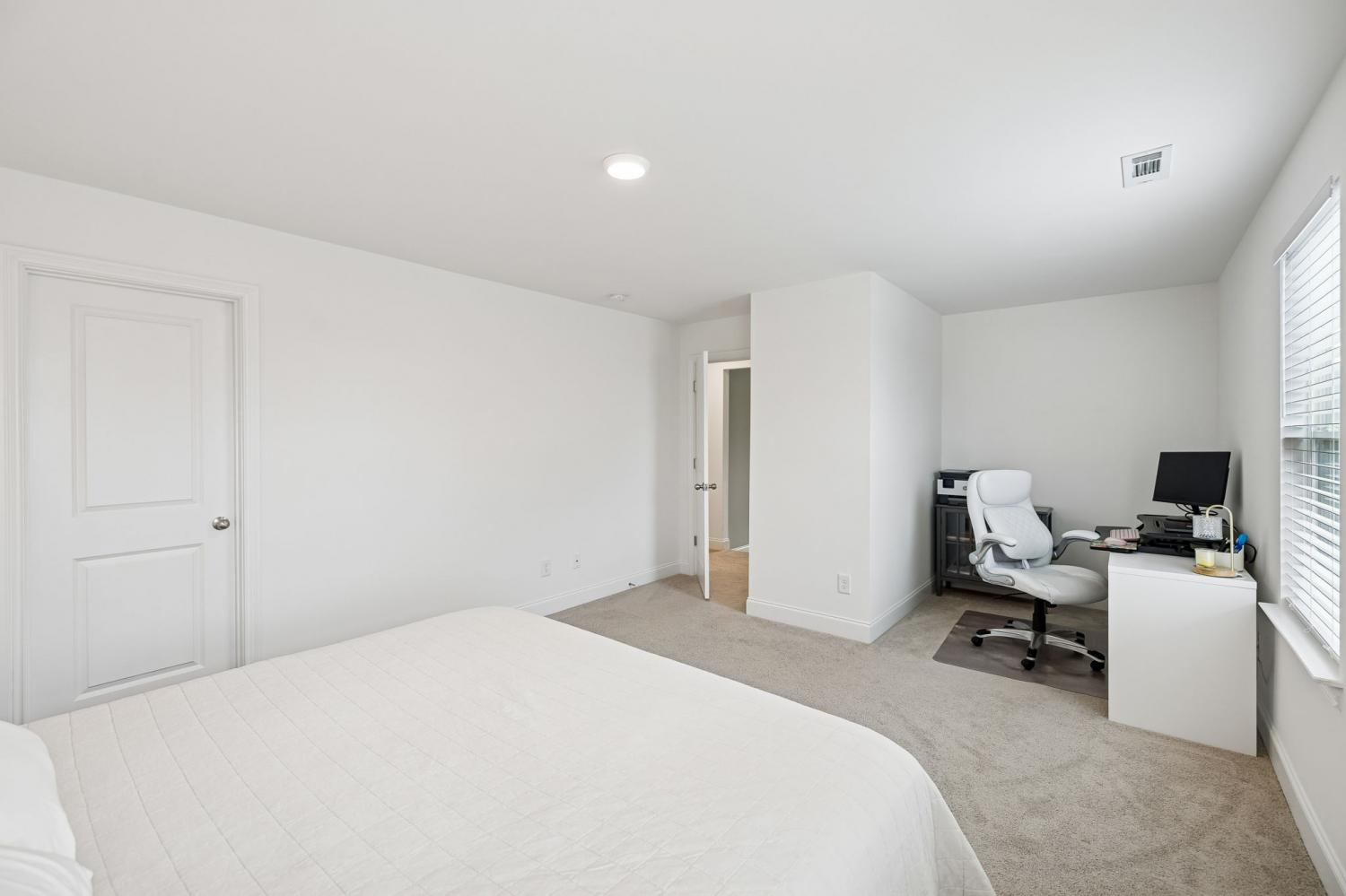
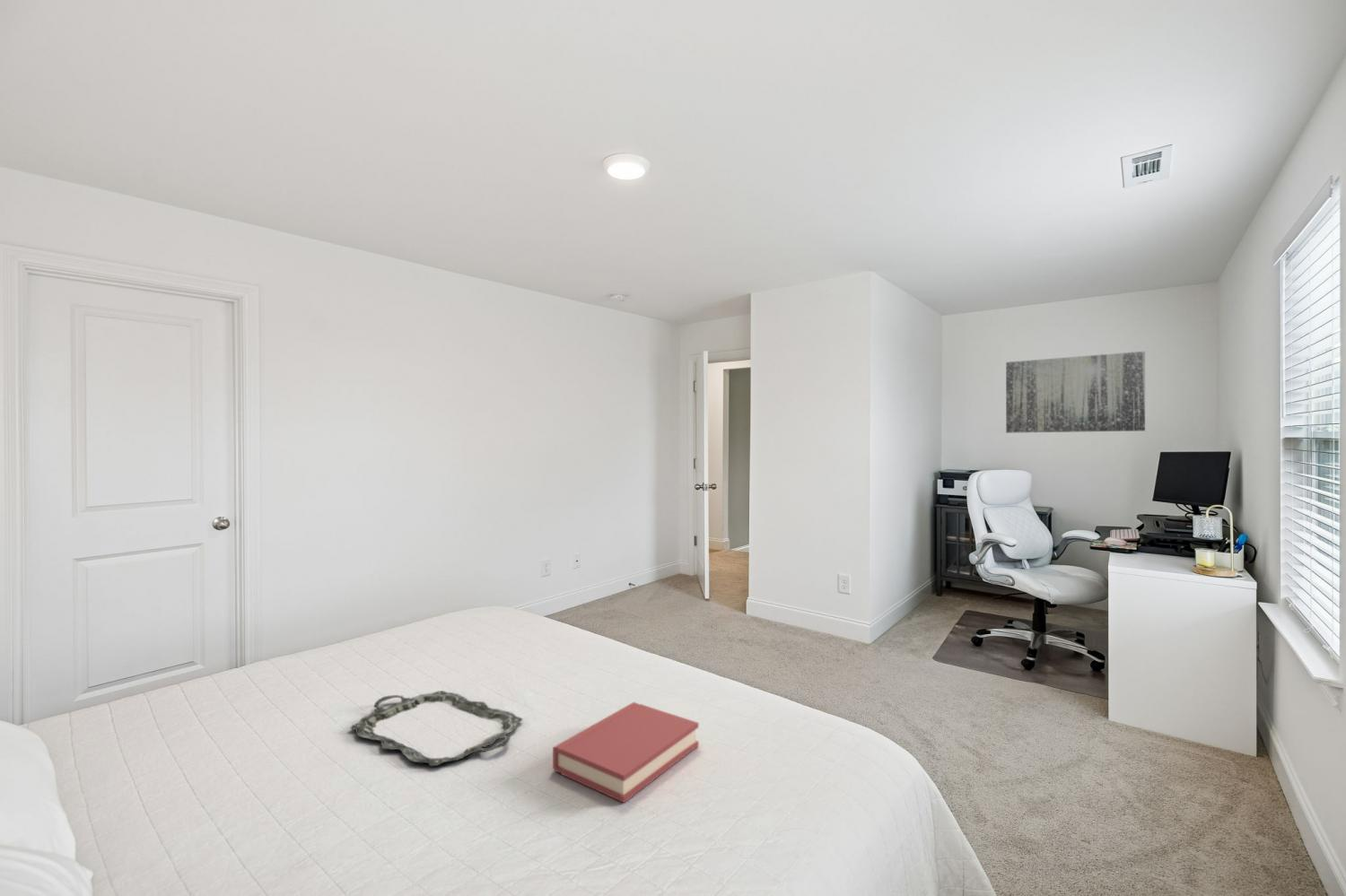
+ serving tray (431, 703)
+ hardback book (628, 745)
+ wall art (1071, 394)
